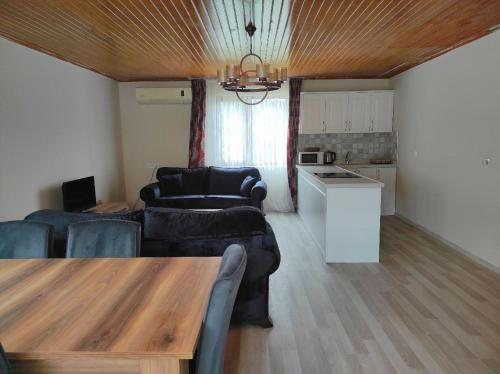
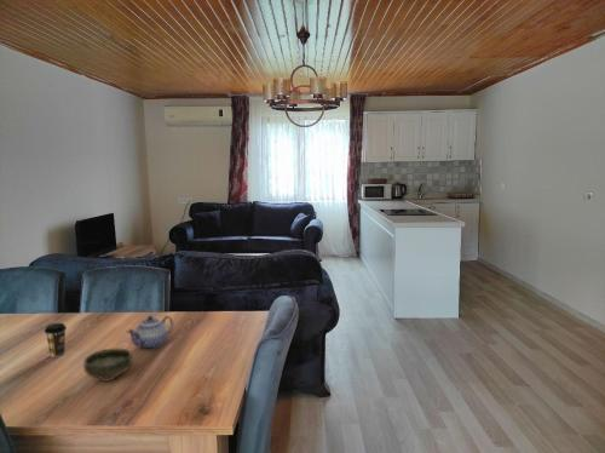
+ coffee cup (56, 339)
+ teapot (150, 329)
+ bowl (108, 366)
